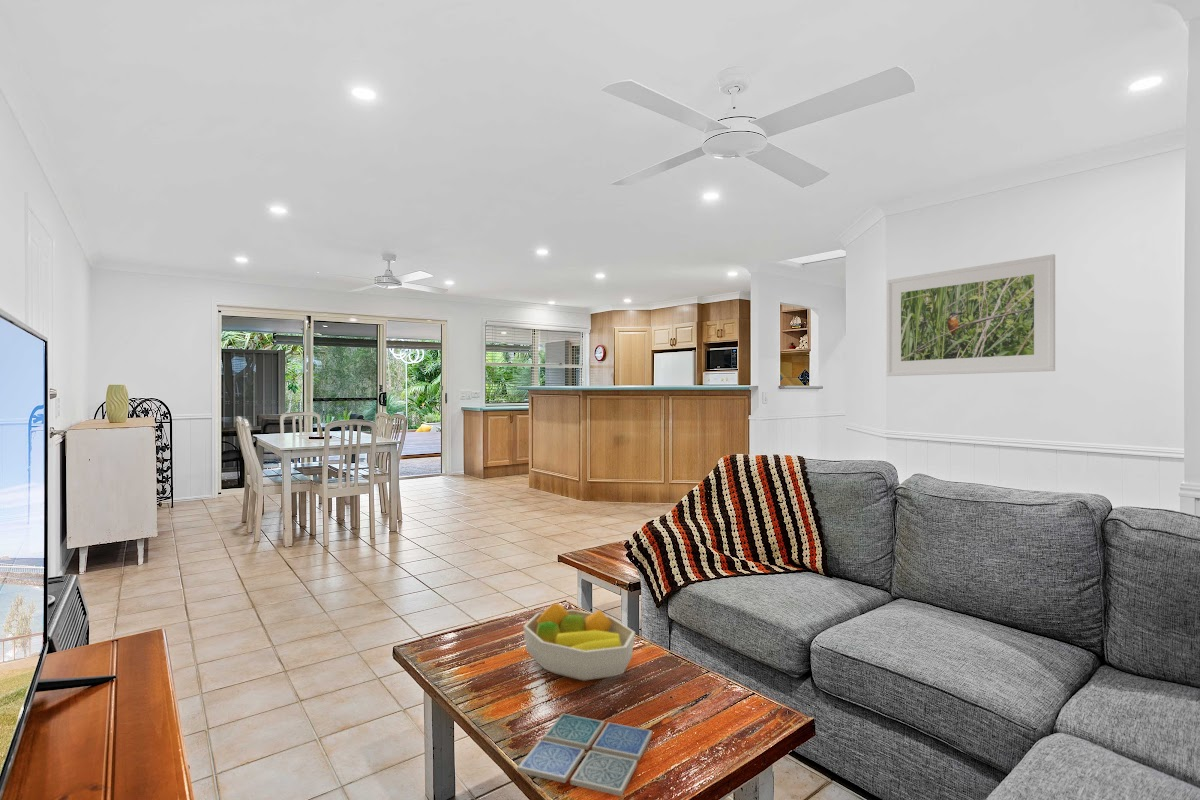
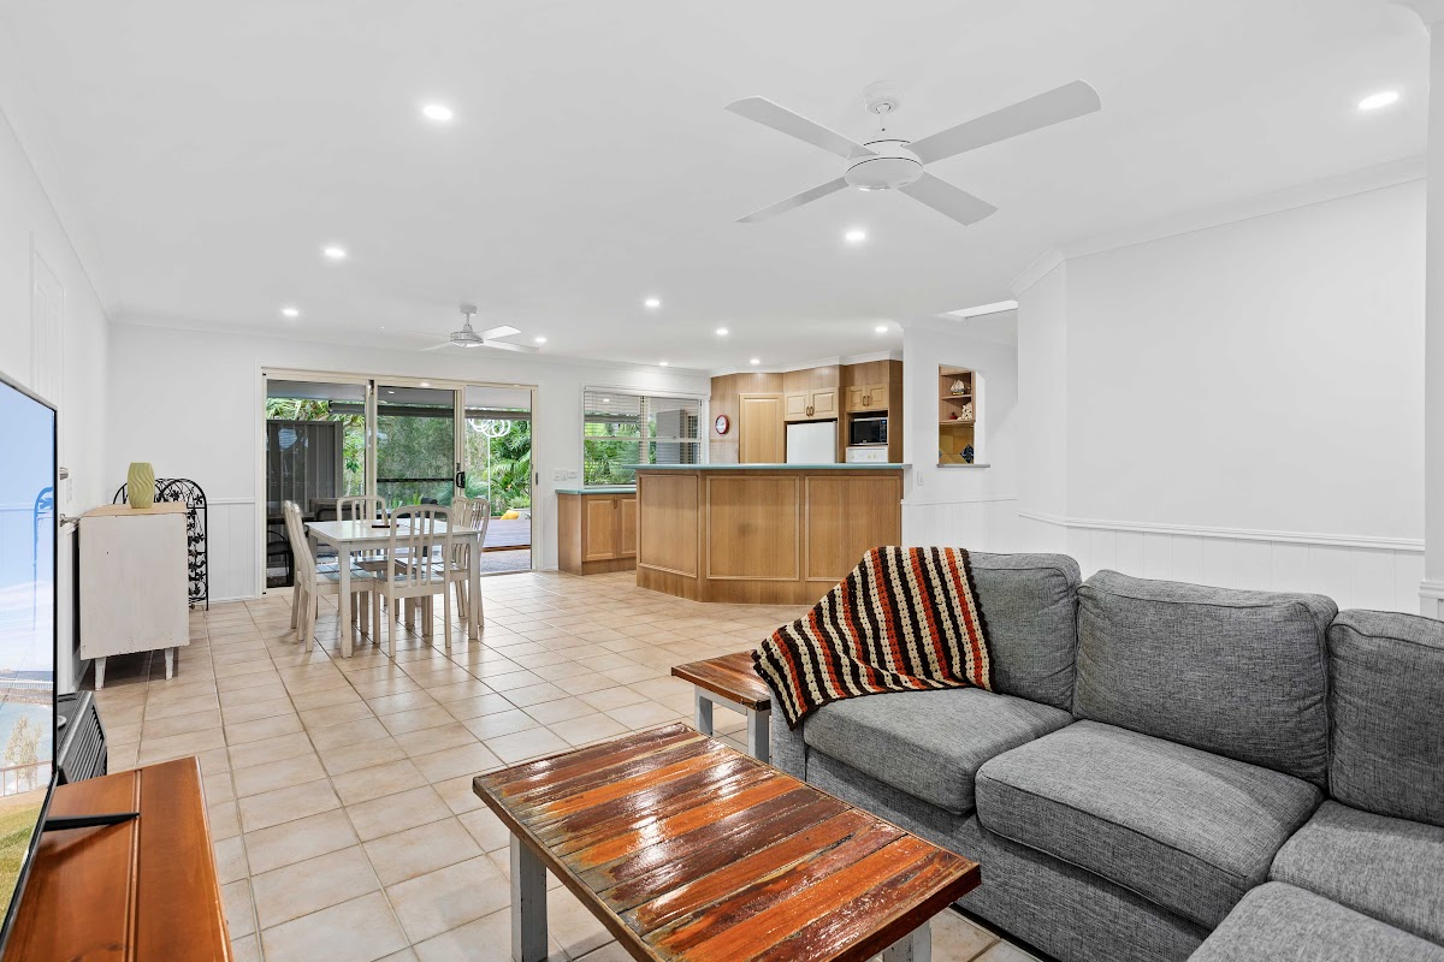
- fruit bowl (578, 638)
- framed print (962, 321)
- drink coaster (587, 749)
